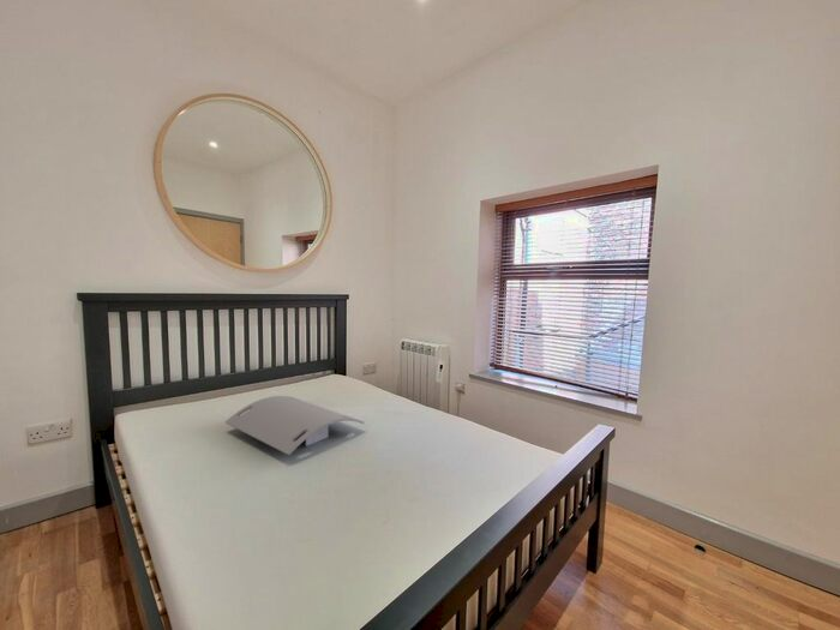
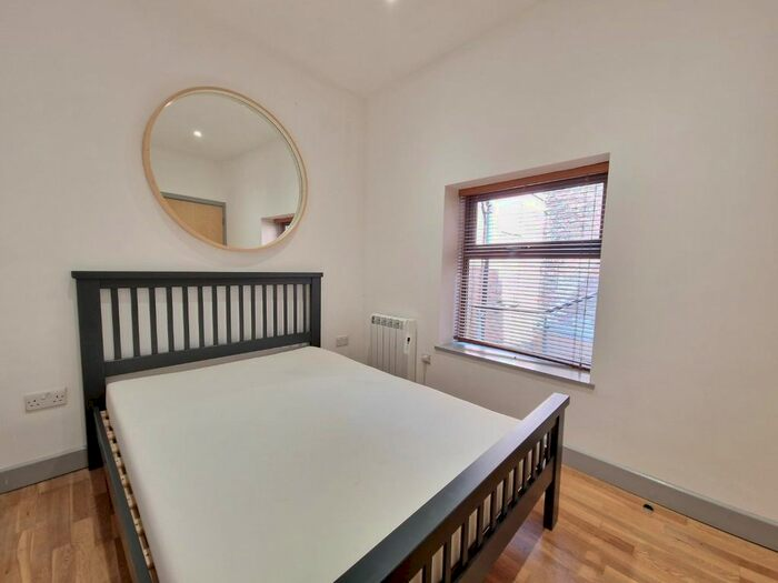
- serving tray (295, 420)
